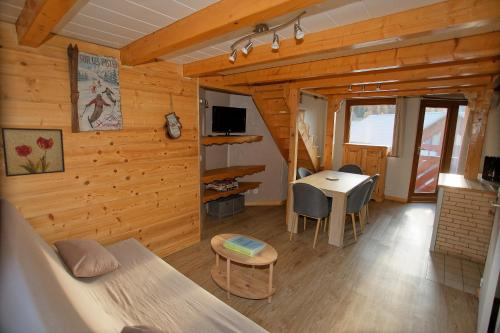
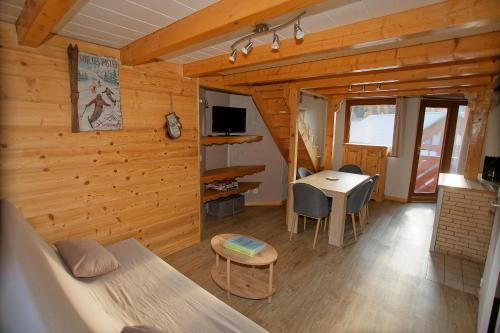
- wall art (35, 151)
